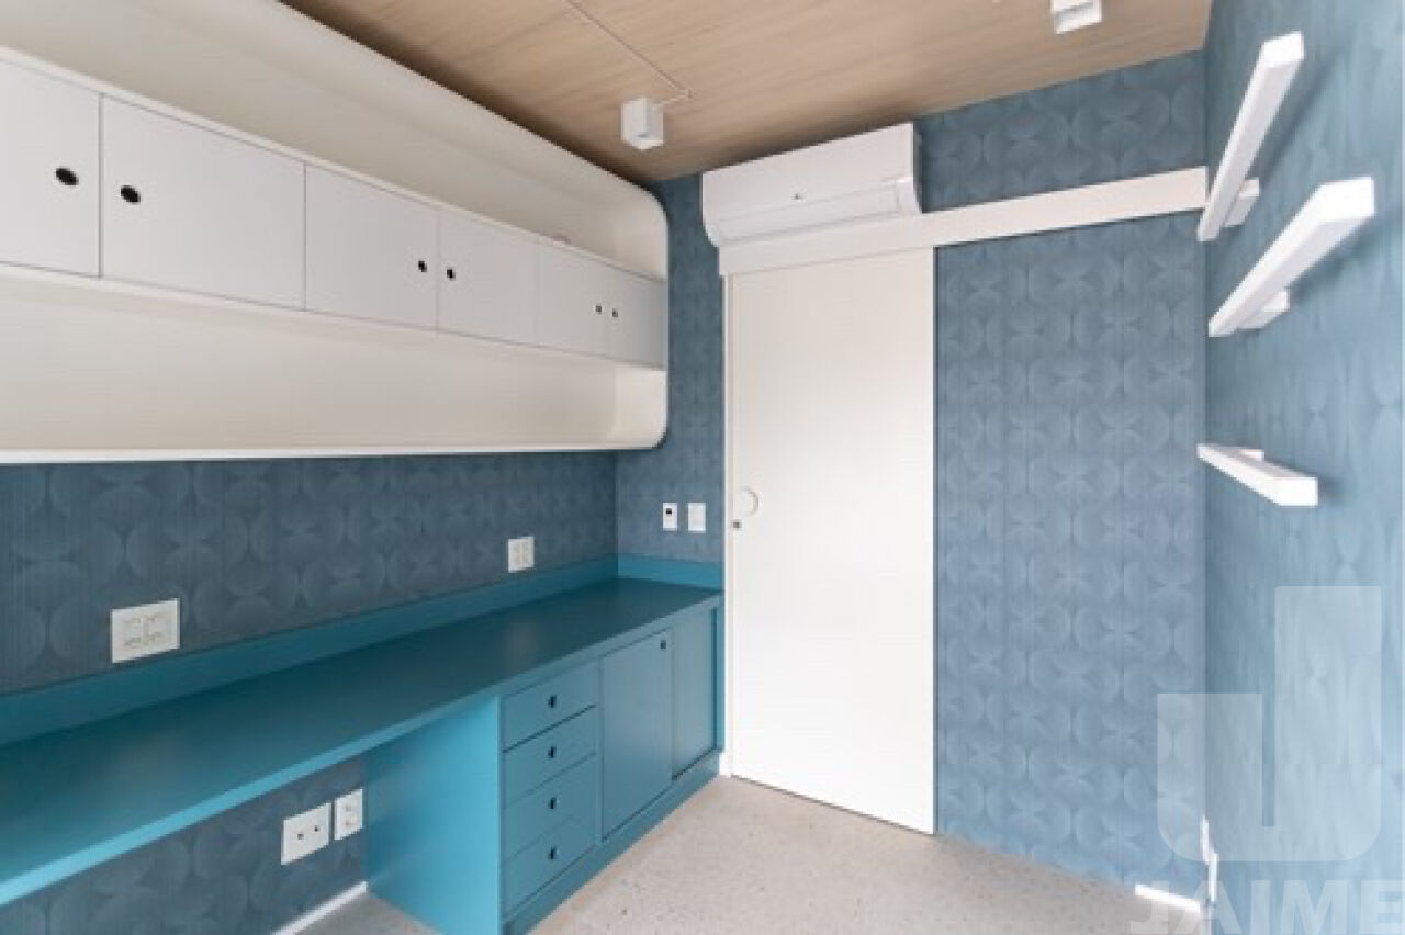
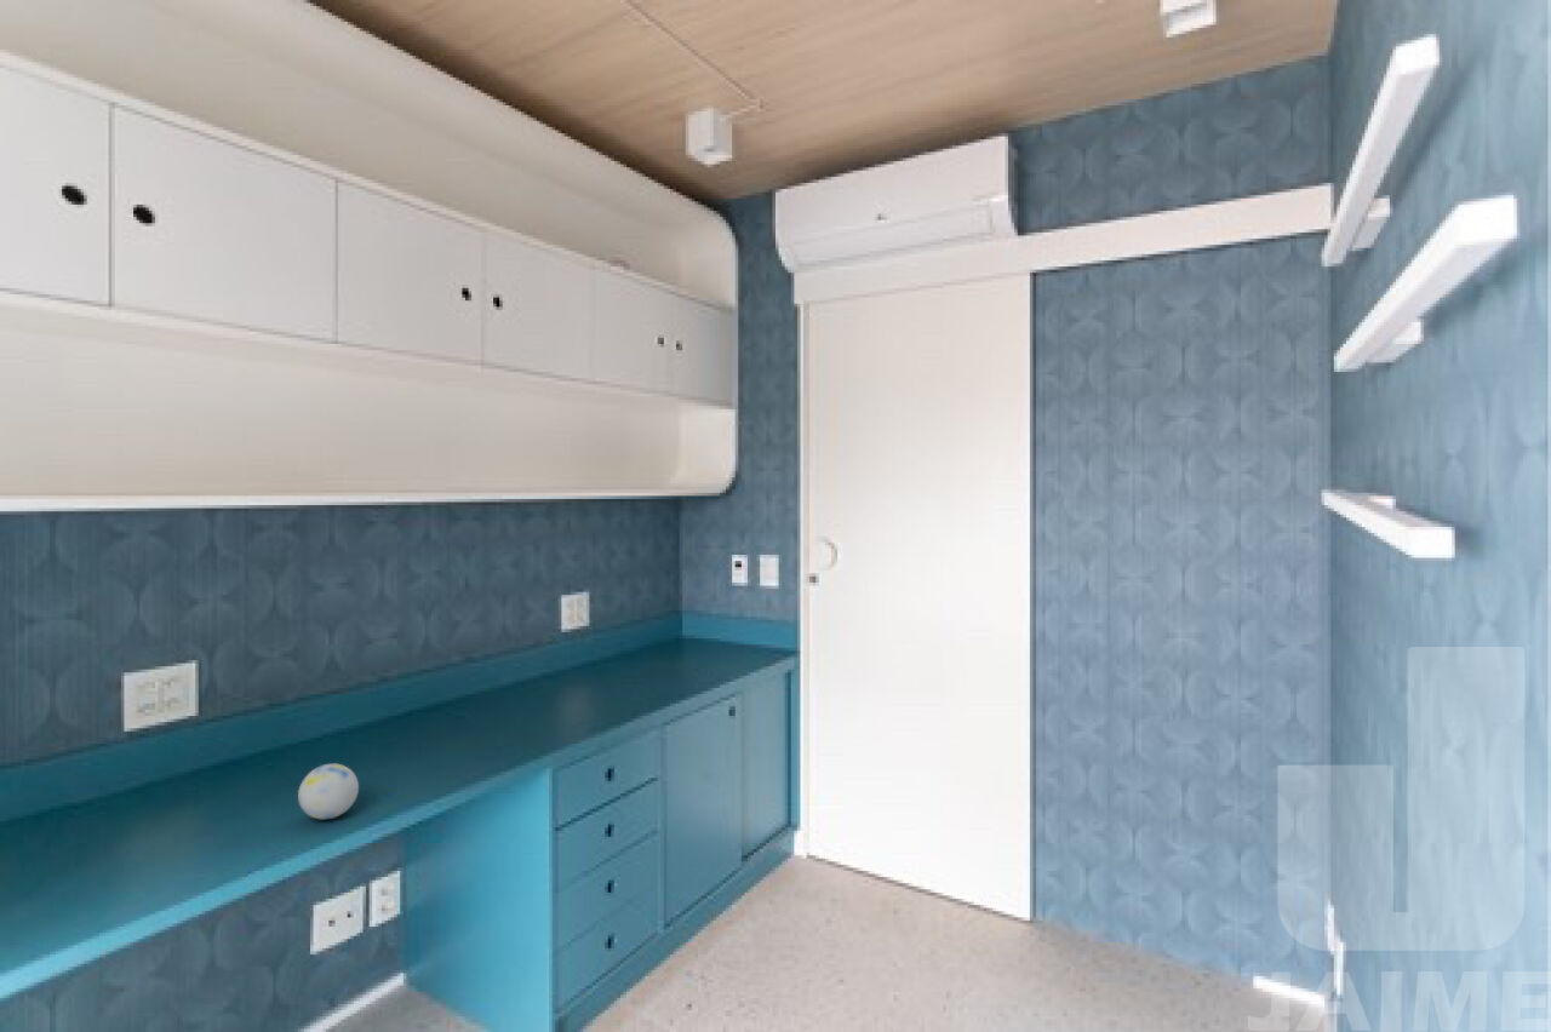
+ decorative ball (328, 791)
